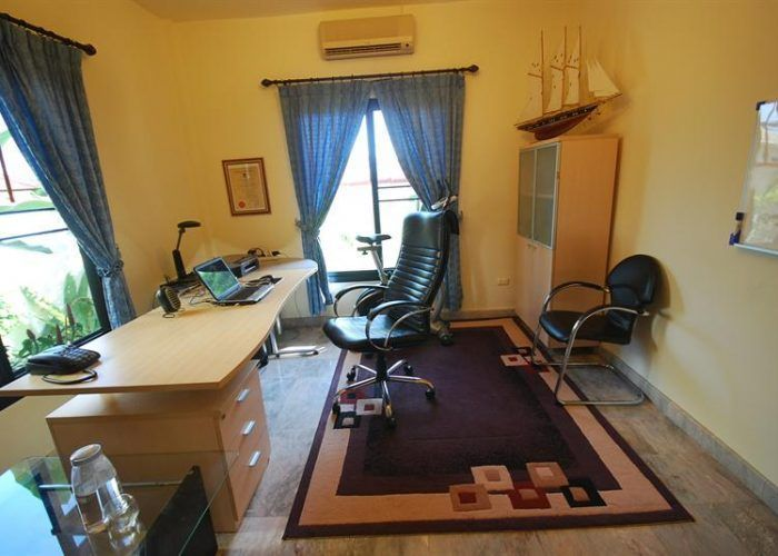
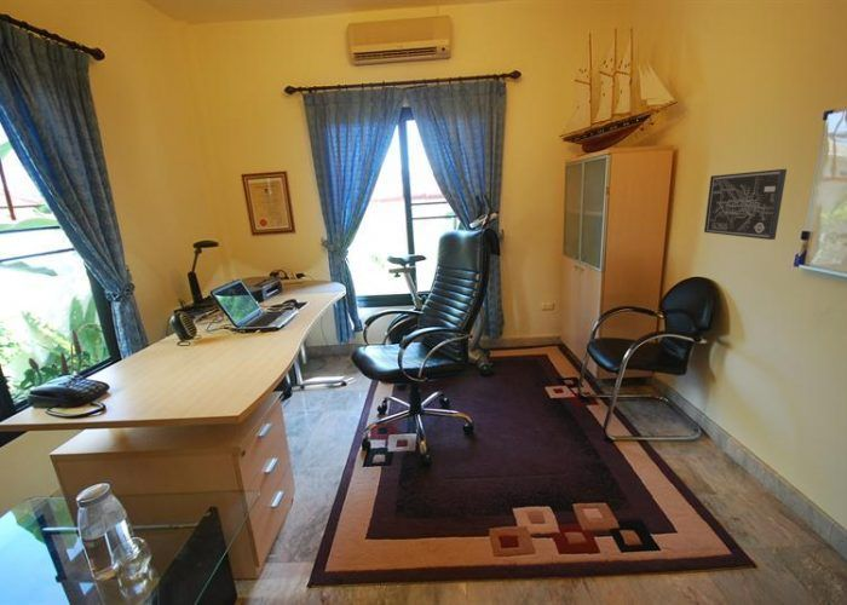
+ wall art (739, 204)
